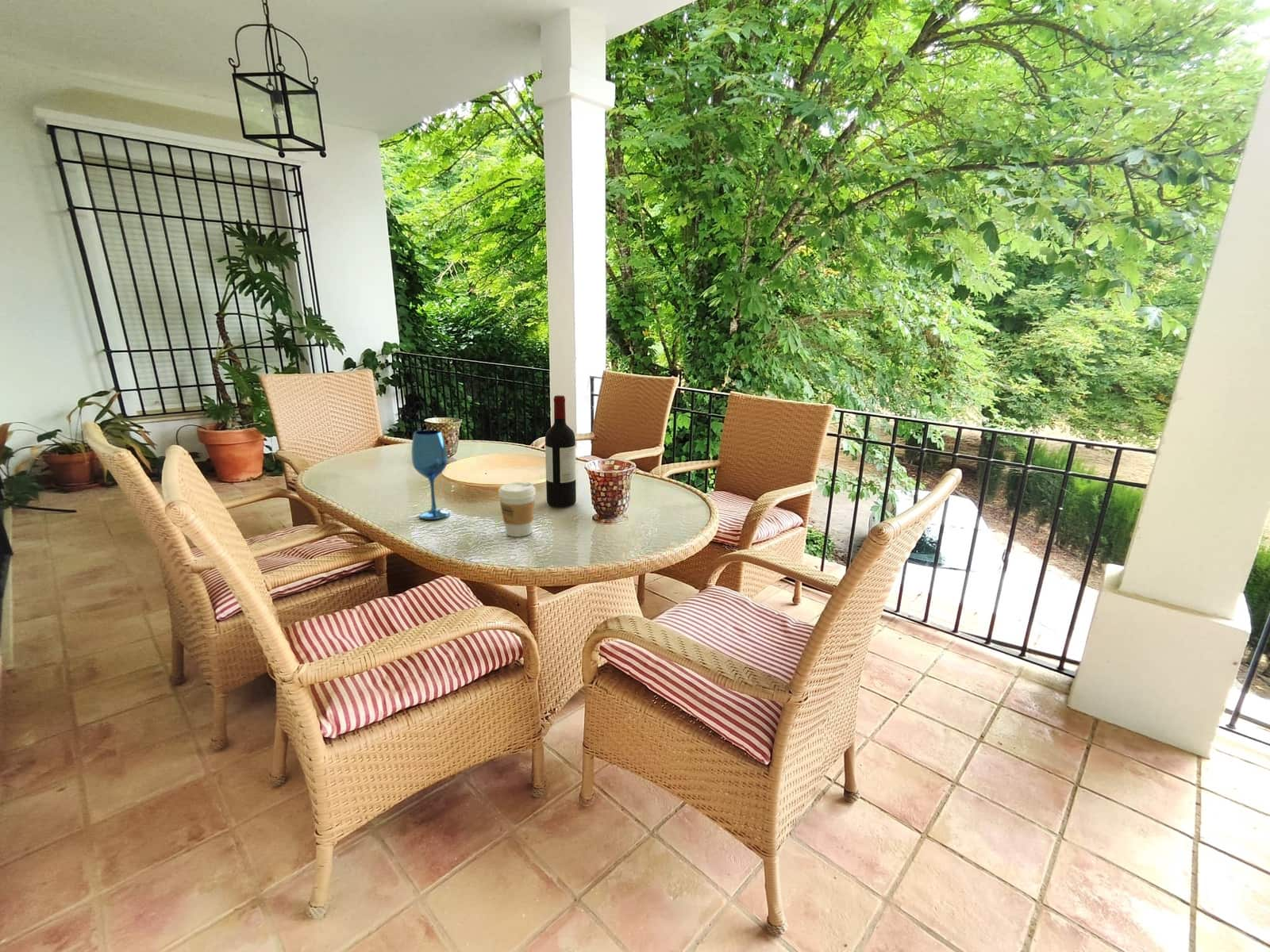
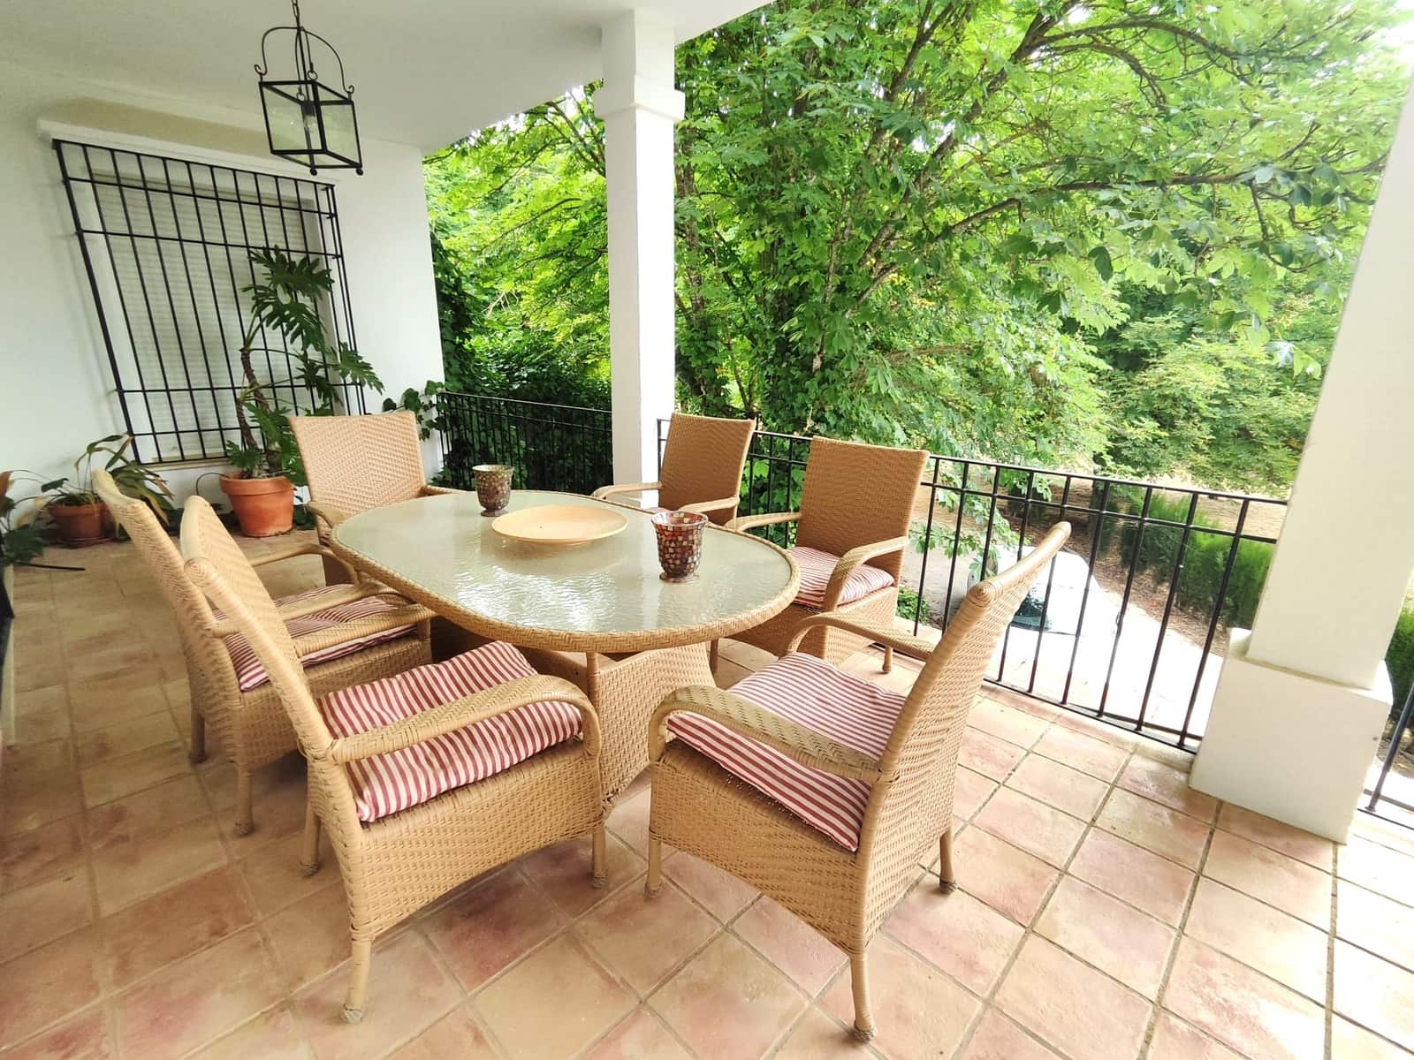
- wine bottle (560, 451)
- wineglass (431, 474)
- coffee cup (518, 509)
